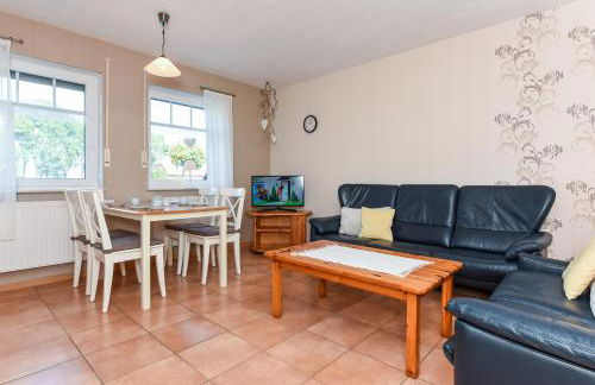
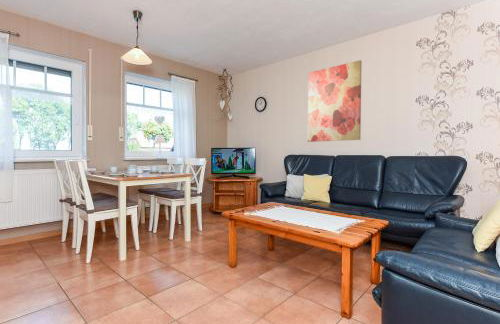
+ wall art (332, 104)
